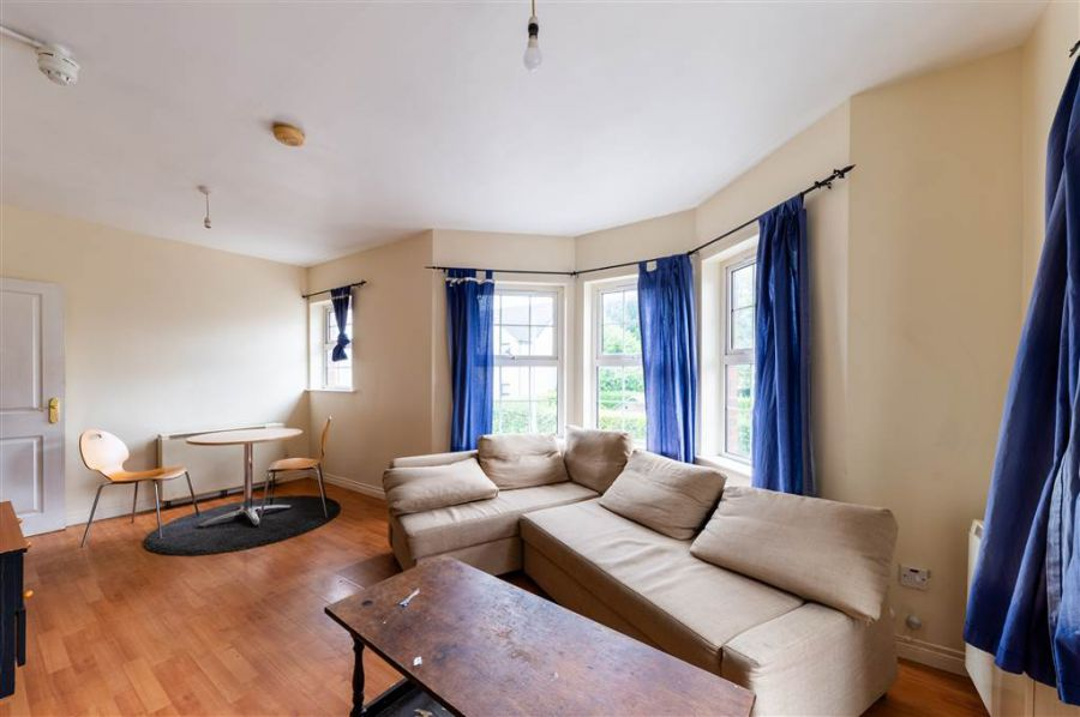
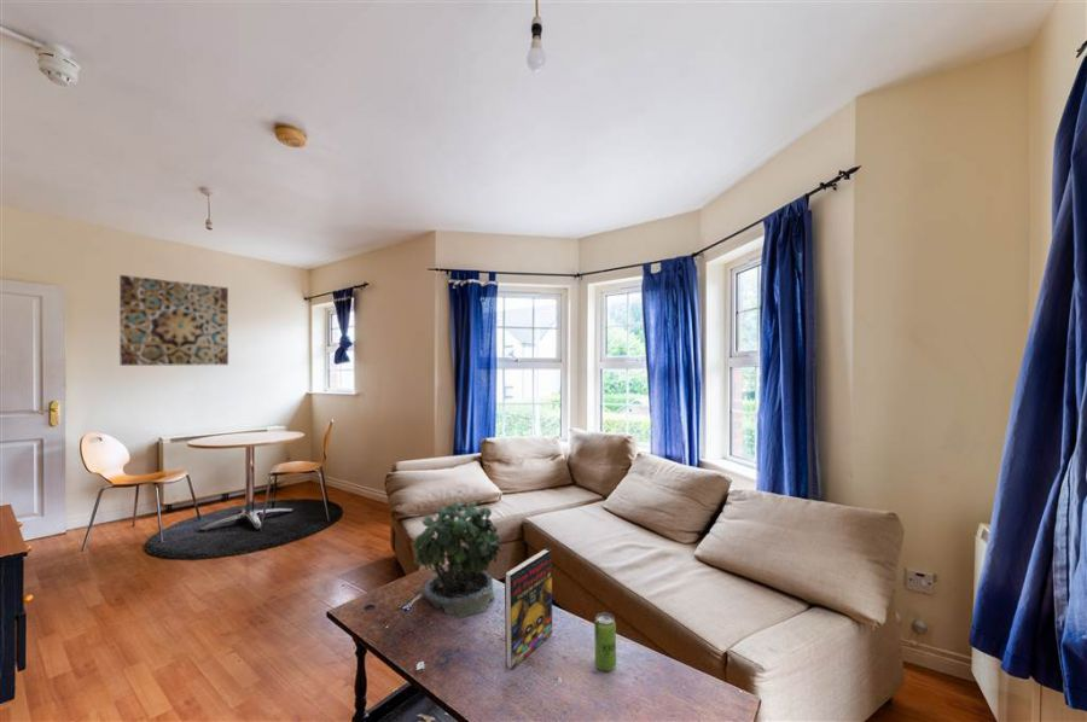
+ wall art (178, 324)
+ potted plant (458, 545)
+ beverage can (605, 641)
+ book (530, 604)
